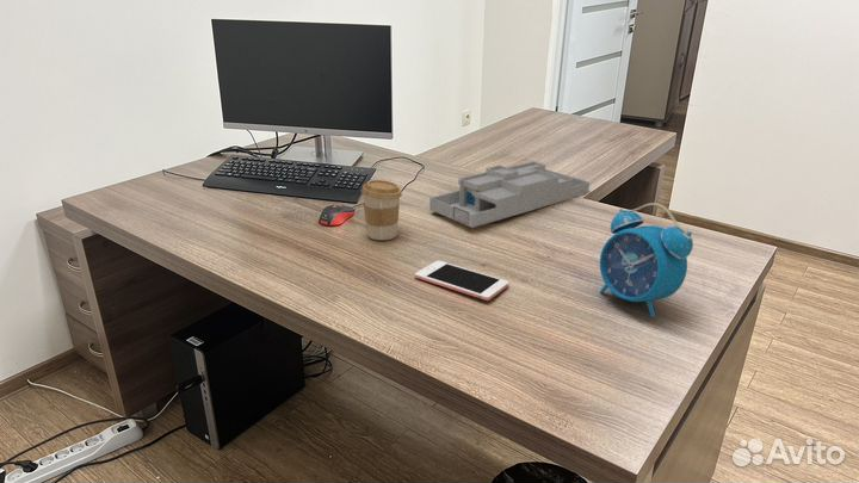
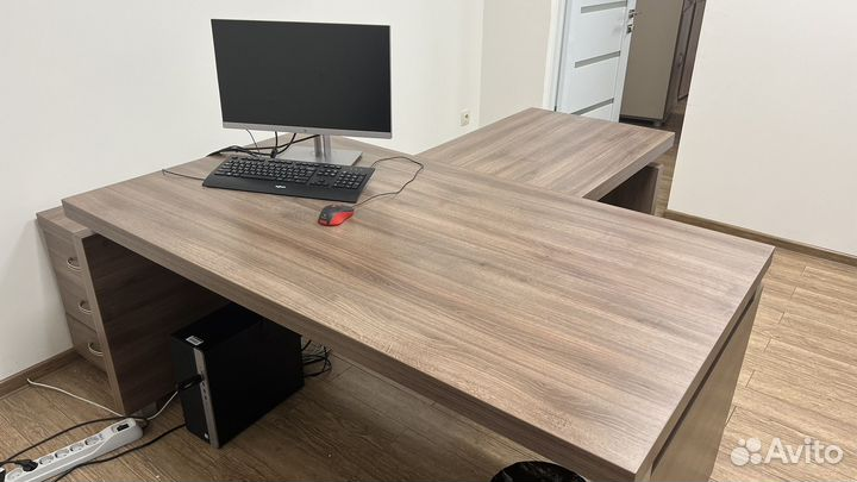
- alarm clock (642, 255)
- cell phone (461, 279)
- desk organizer (513, 186)
- coffee cup (382, 209)
